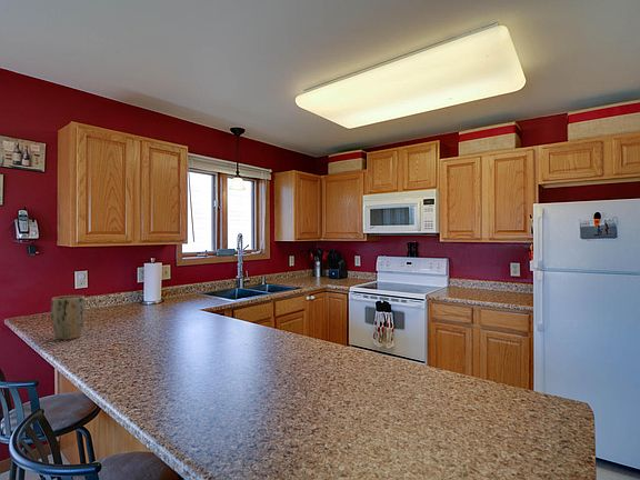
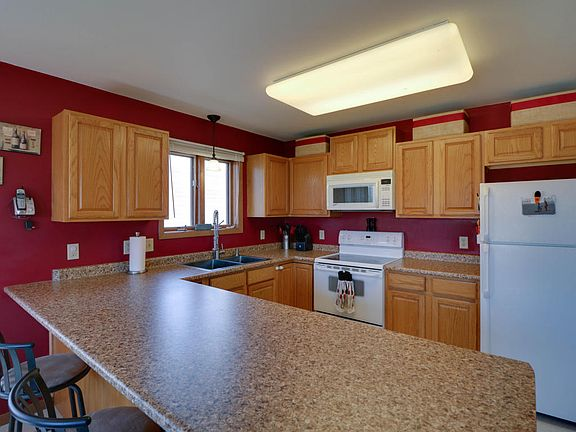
- plant pot (68, 317)
